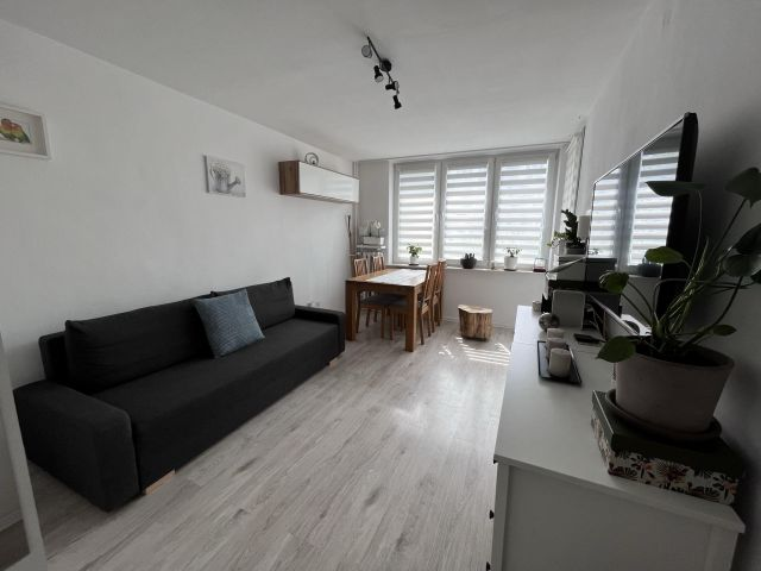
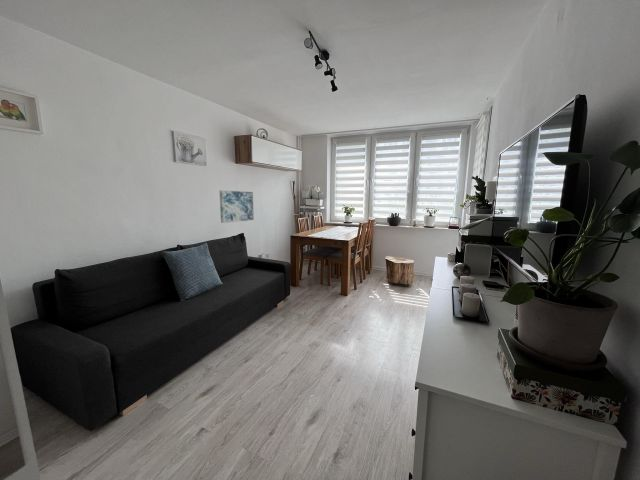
+ wall art (237, 206)
